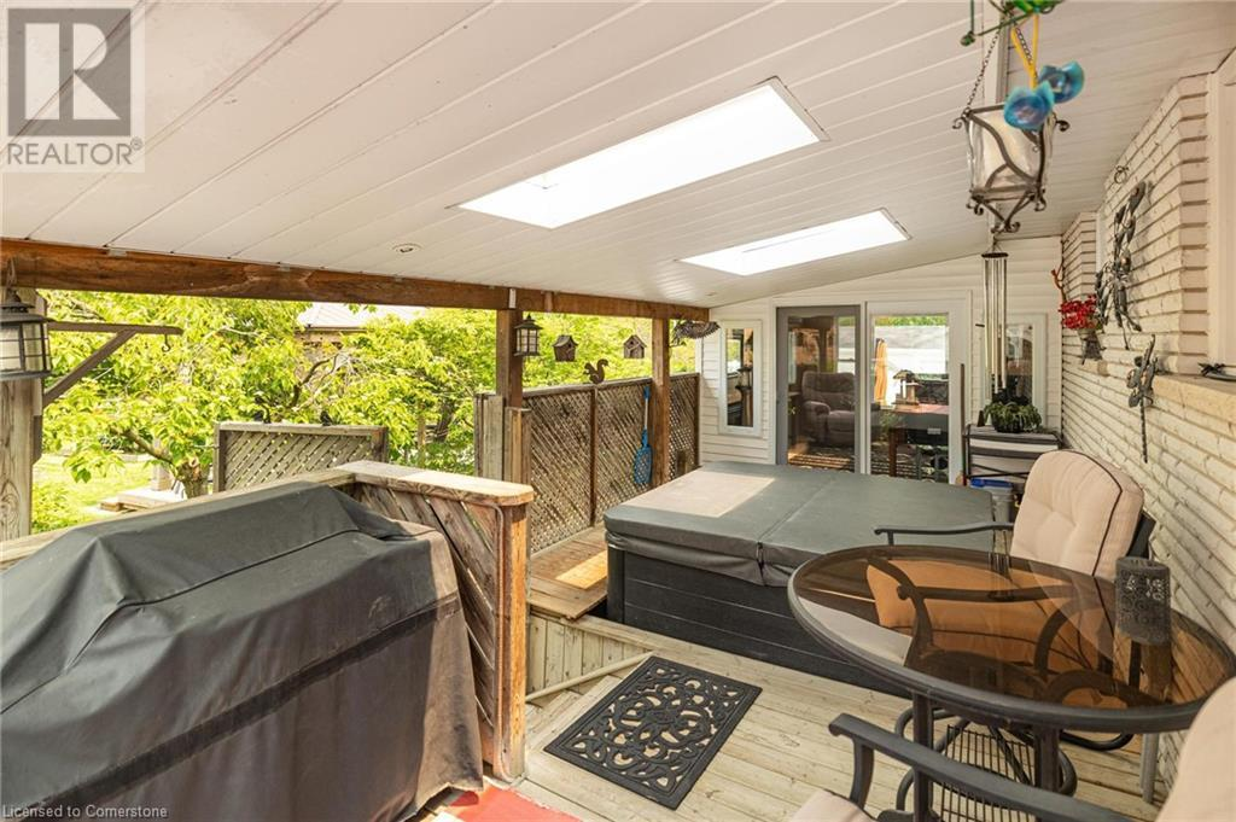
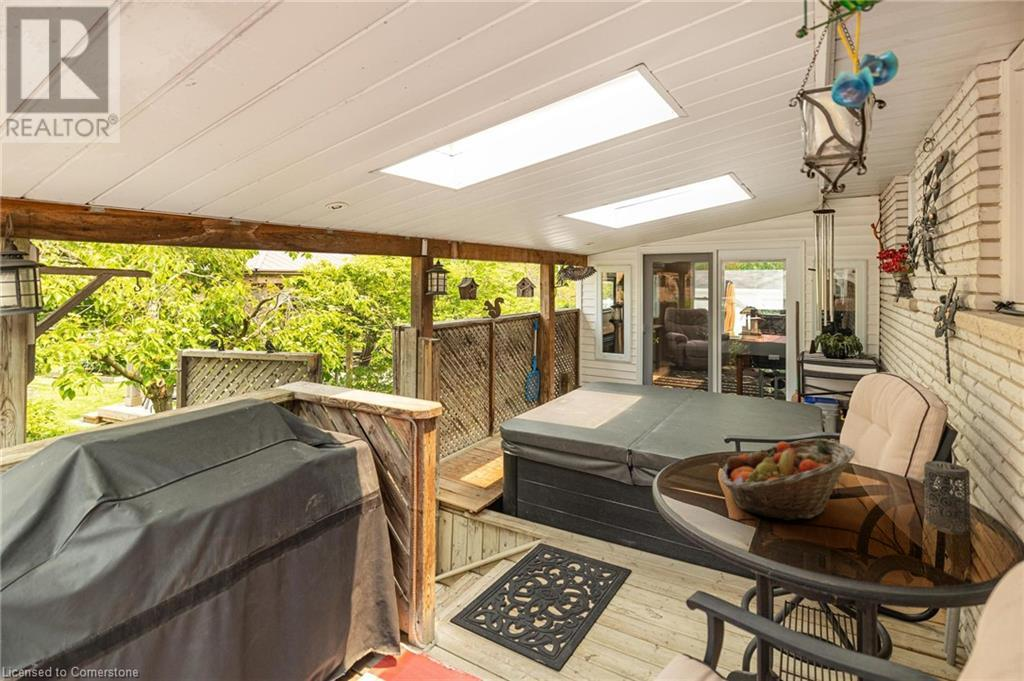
+ fruit basket (783, 473)
